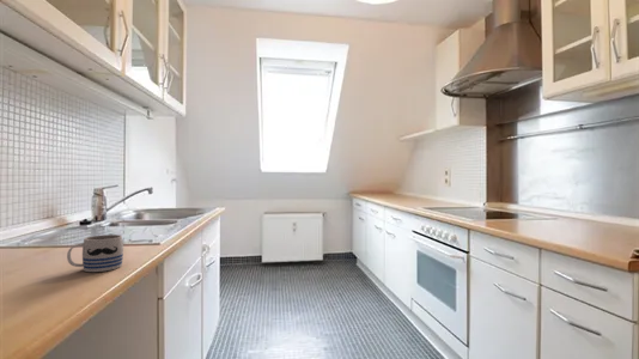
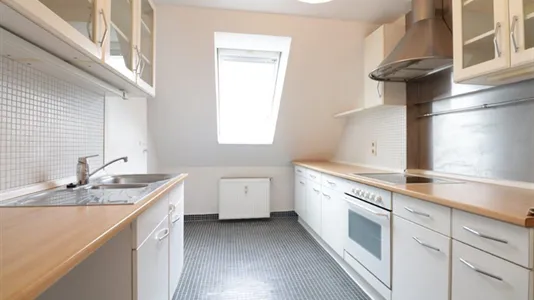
- mug (96, 252)
